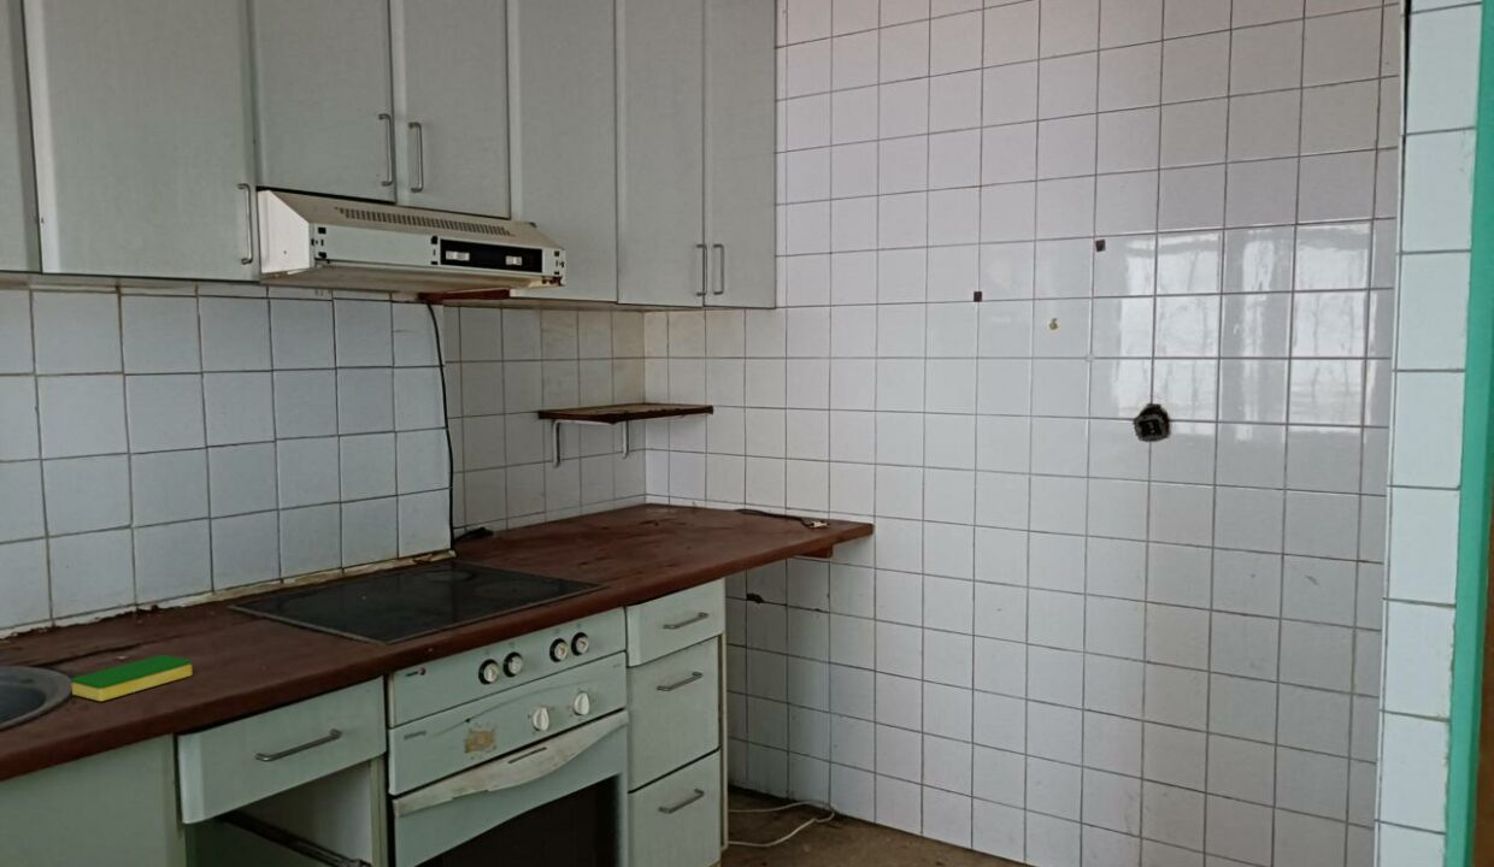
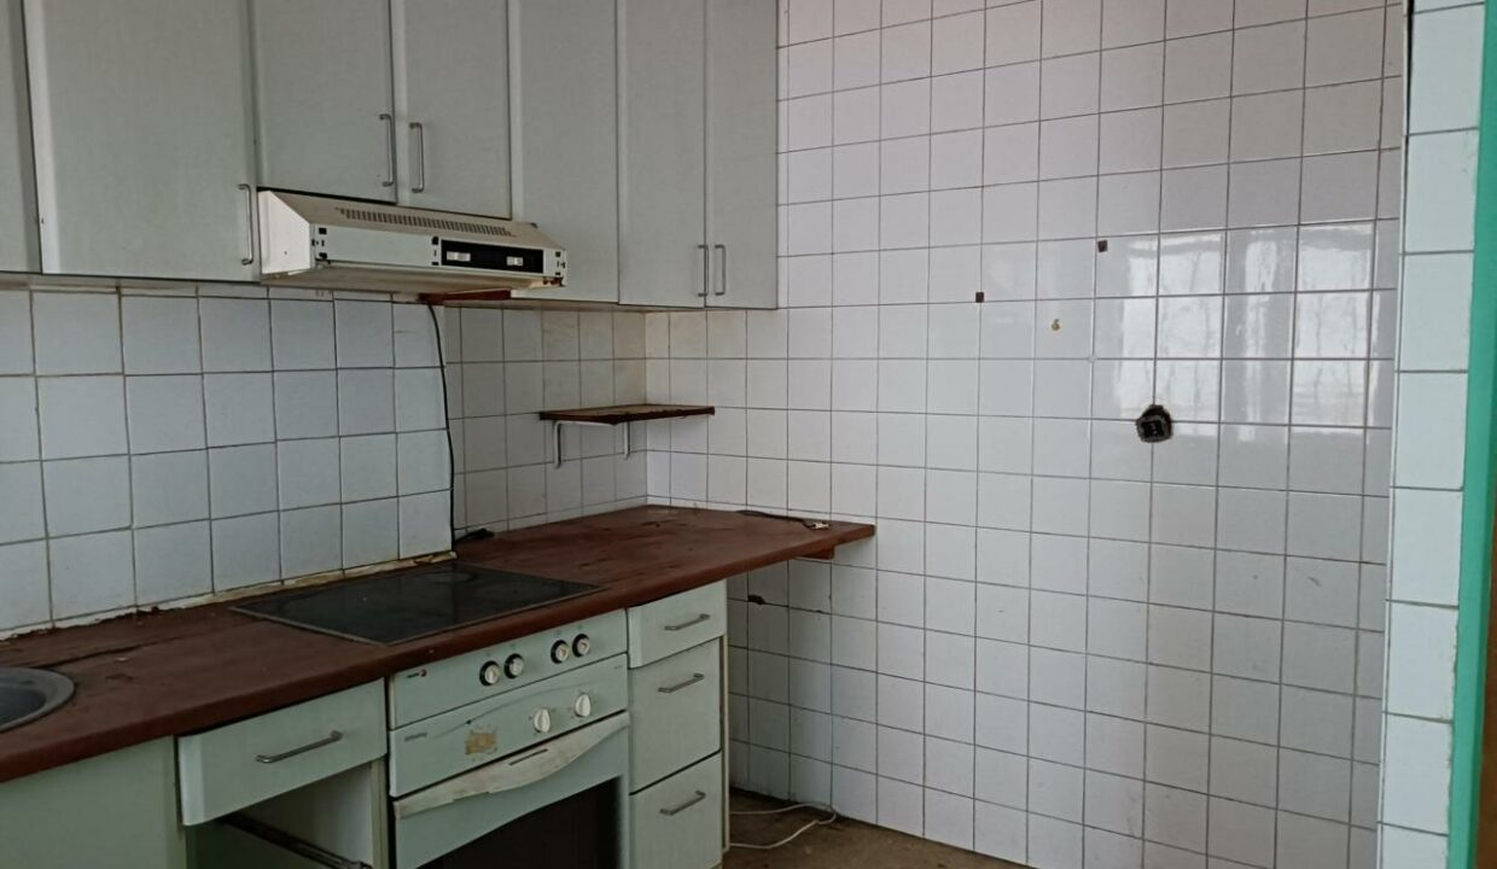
- dish sponge (134, 677)
